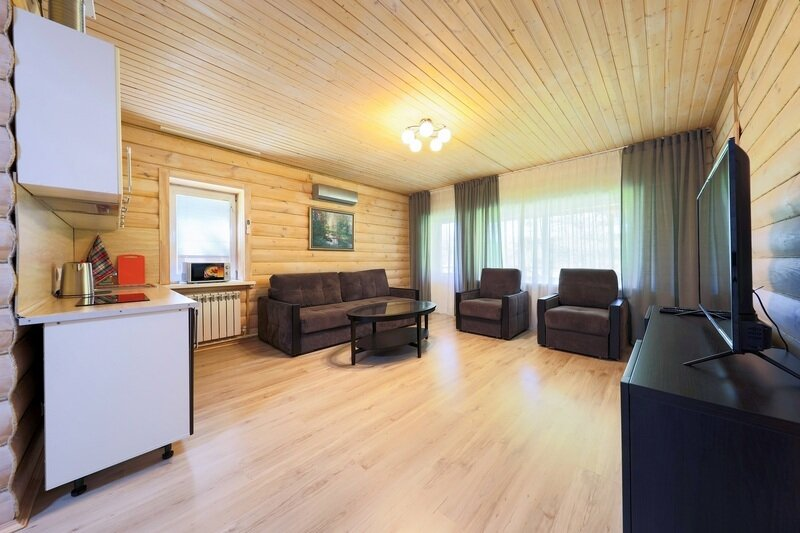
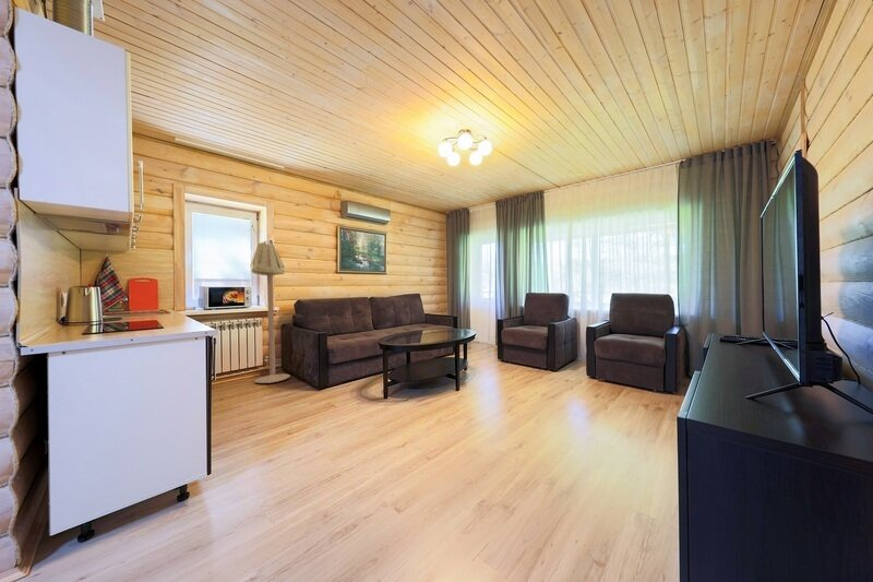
+ floor lamp (268, 309)
